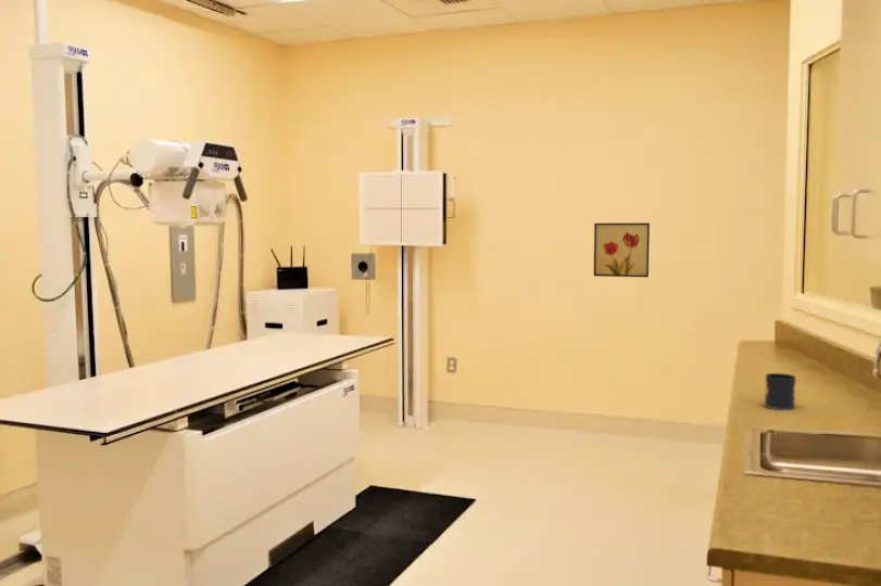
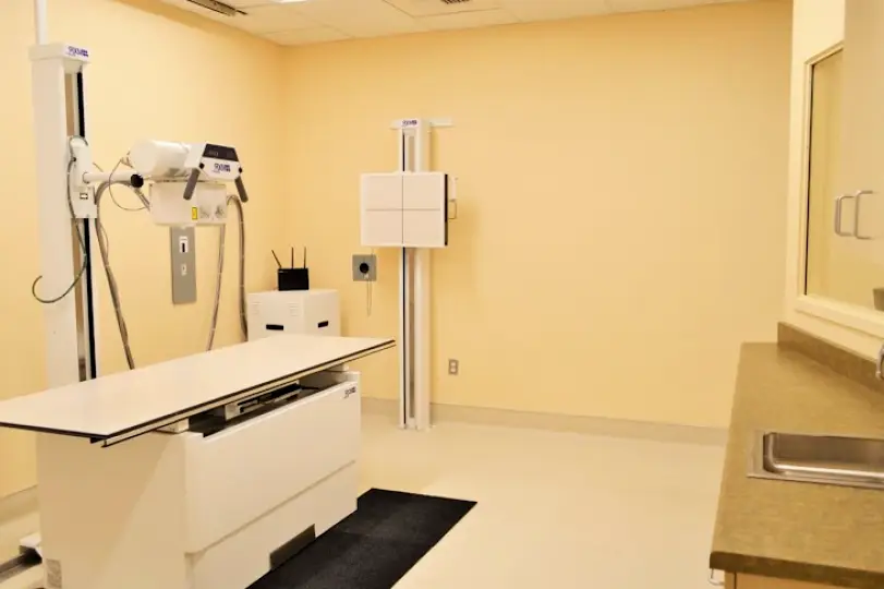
- wall art (621, 250)
- mug (780, 390)
